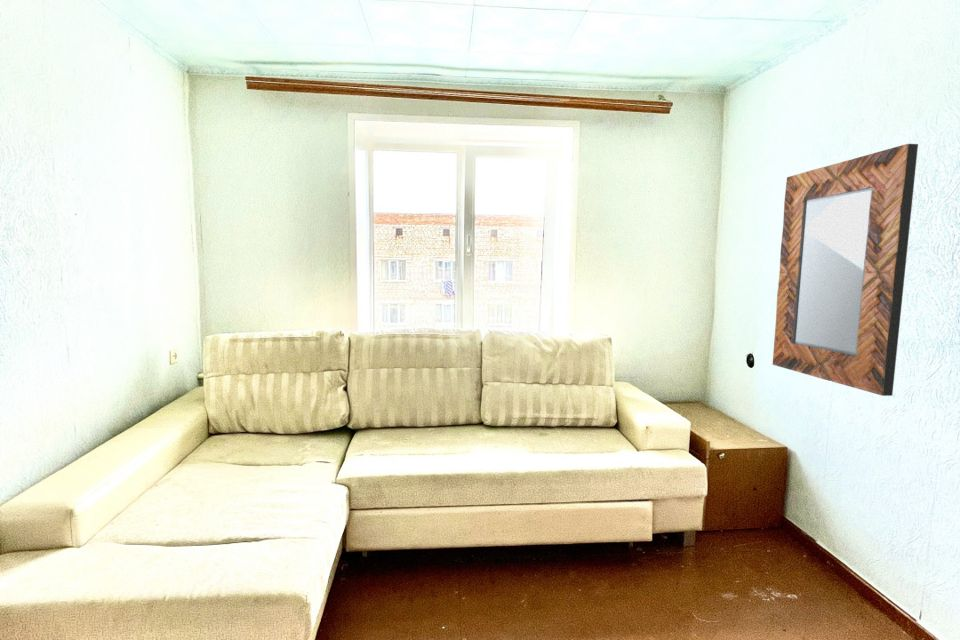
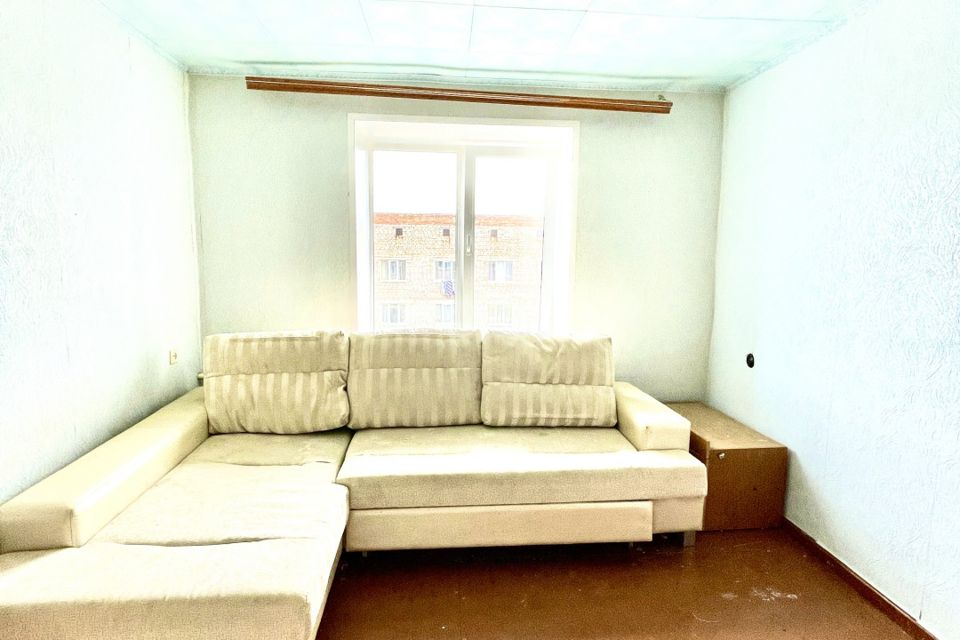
- home mirror (832, 272)
